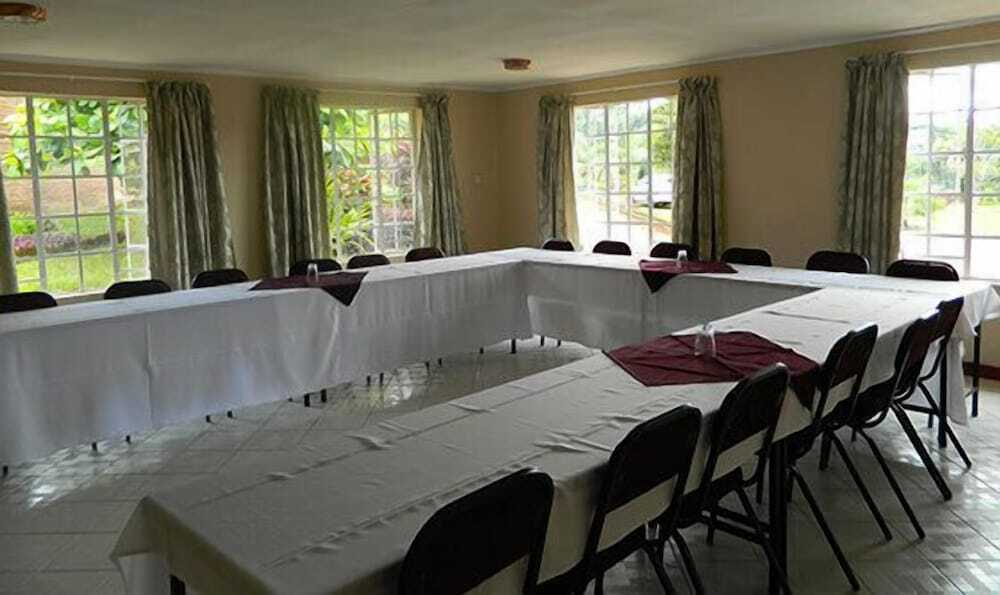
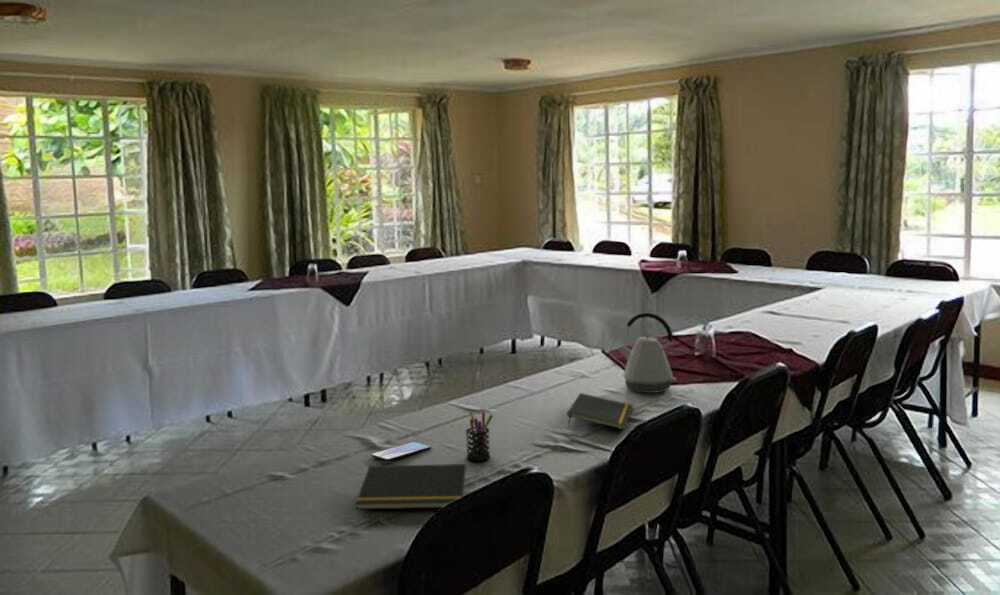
+ notepad (601, 410)
+ notepad (413, 485)
+ smartphone (401, 450)
+ kettle (646, 350)
+ pen holder (480, 433)
